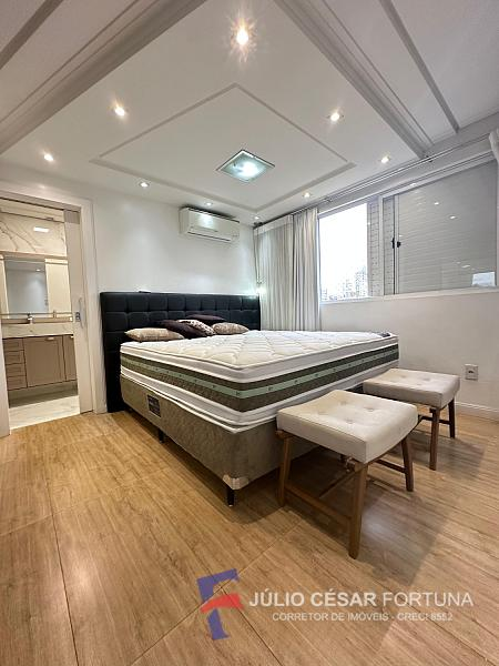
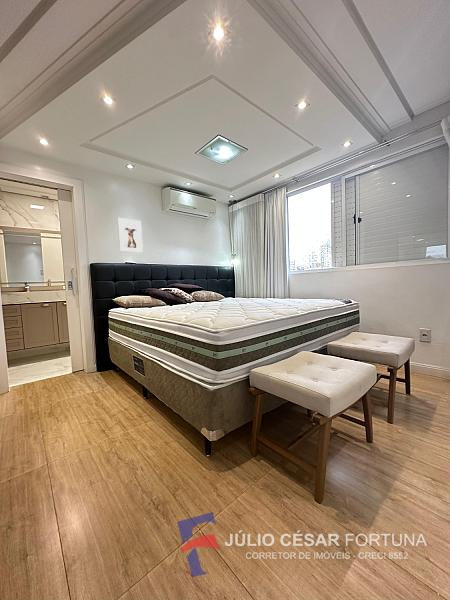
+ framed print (130, 235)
